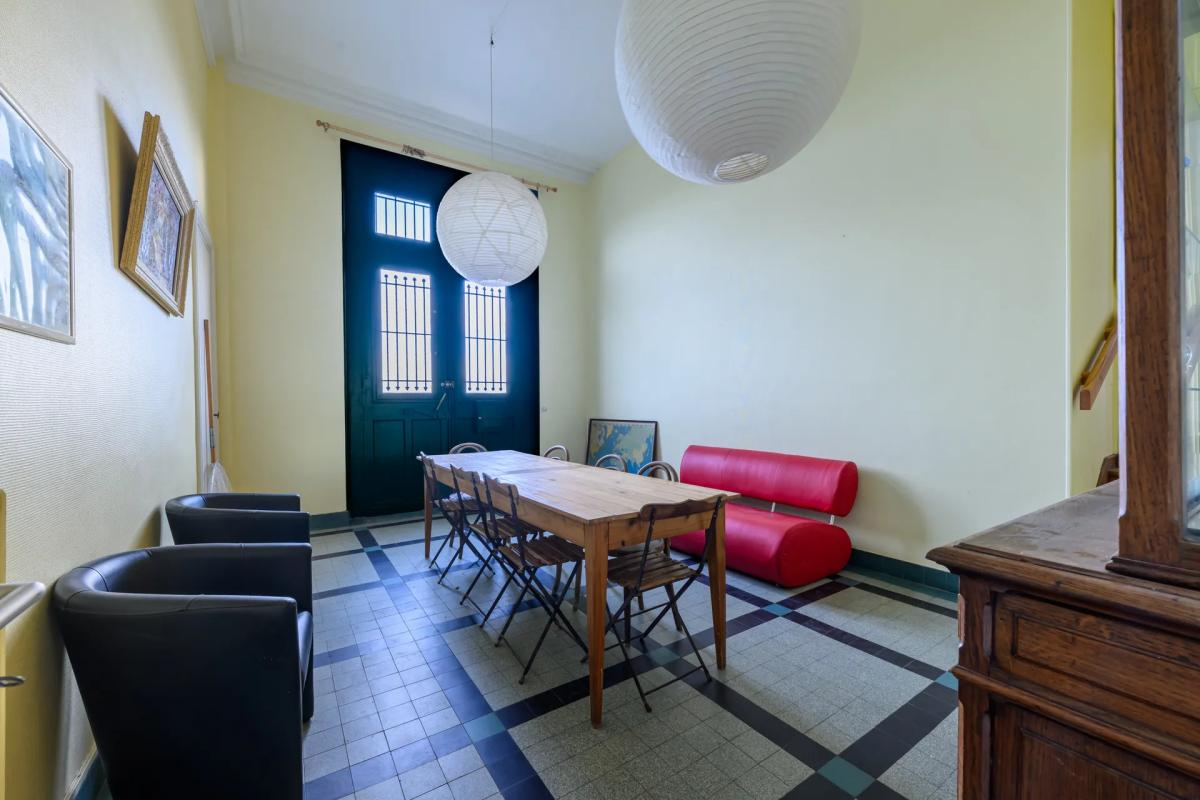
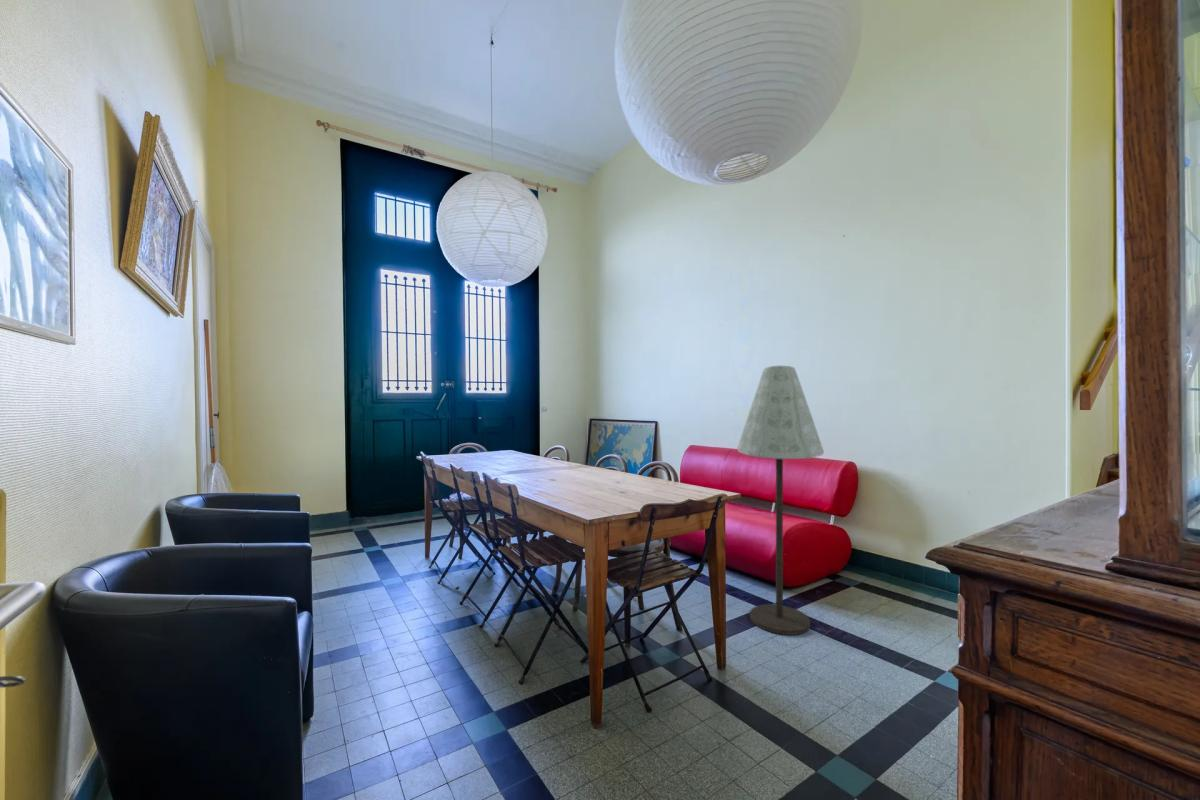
+ floor lamp (779, 493)
